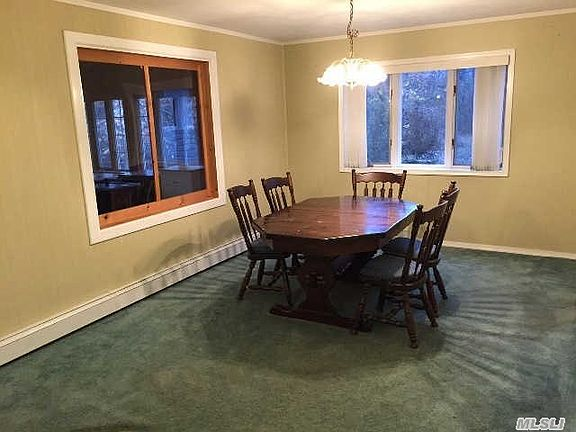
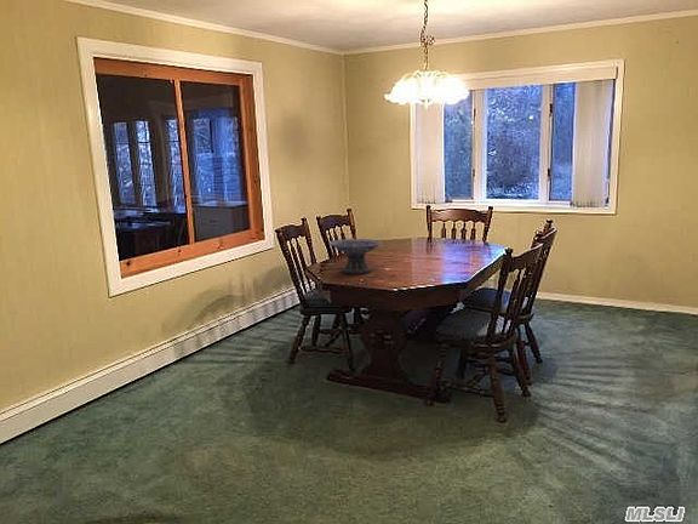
+ decorative bowl (356, 256)
